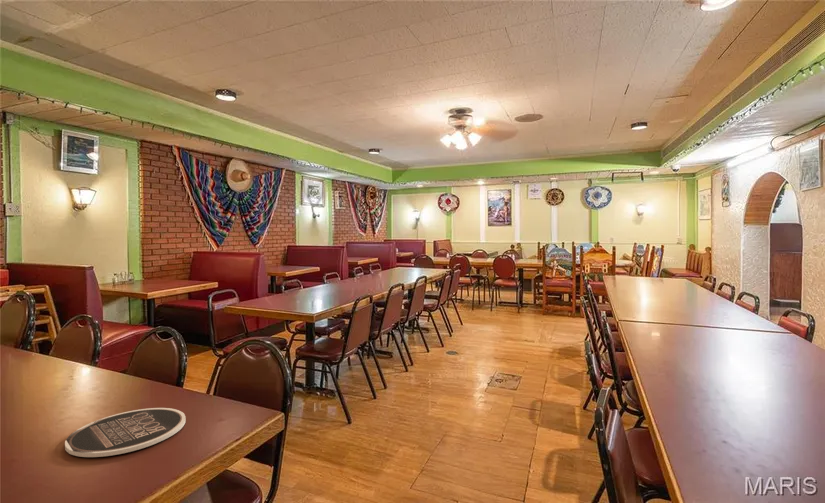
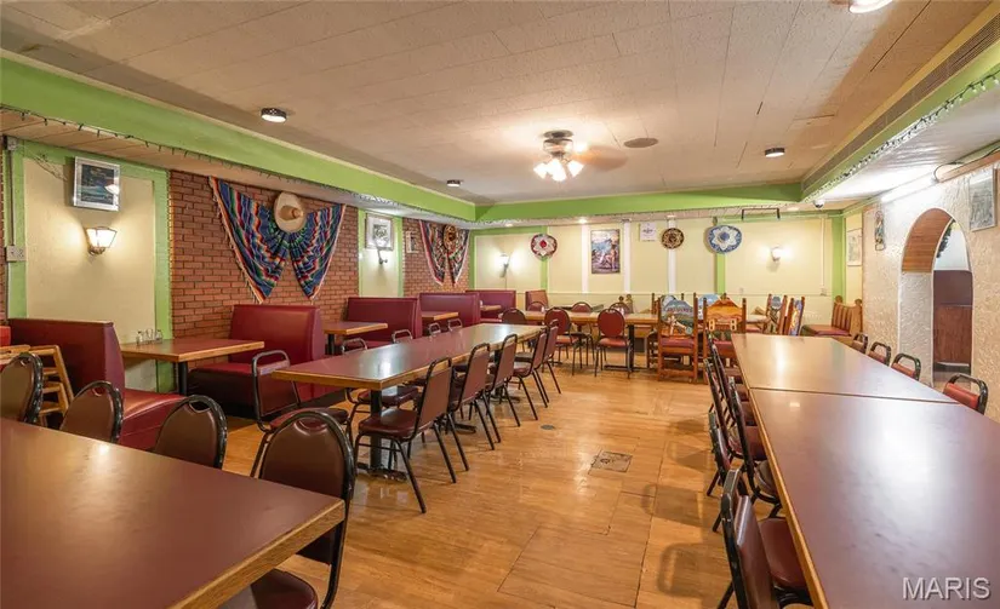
- plate (129, 429)
